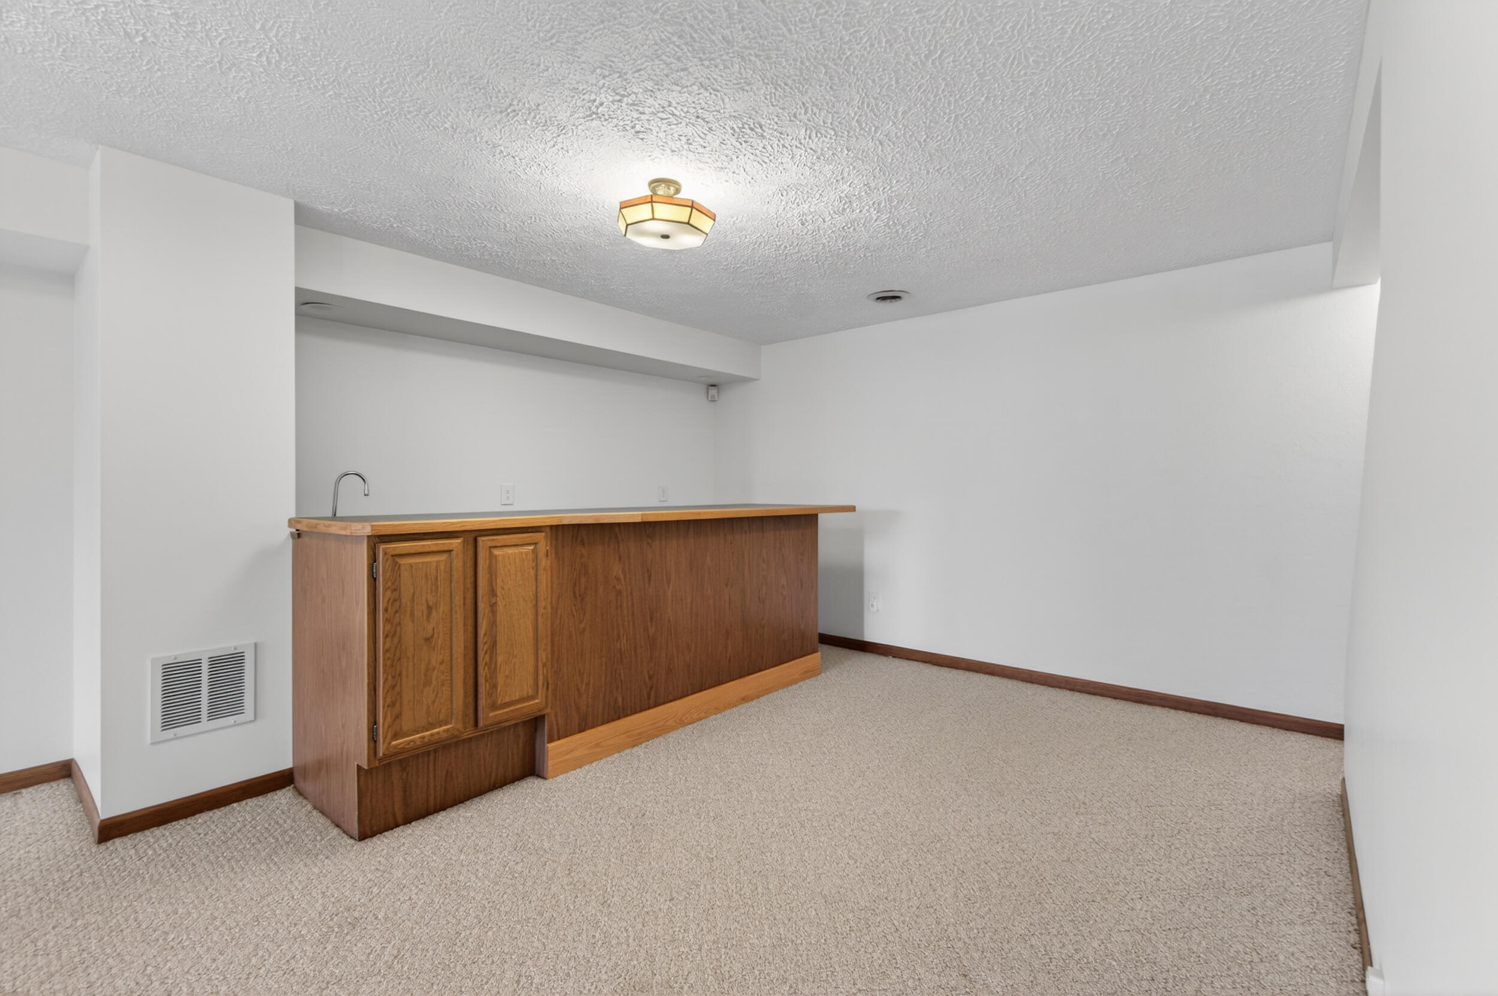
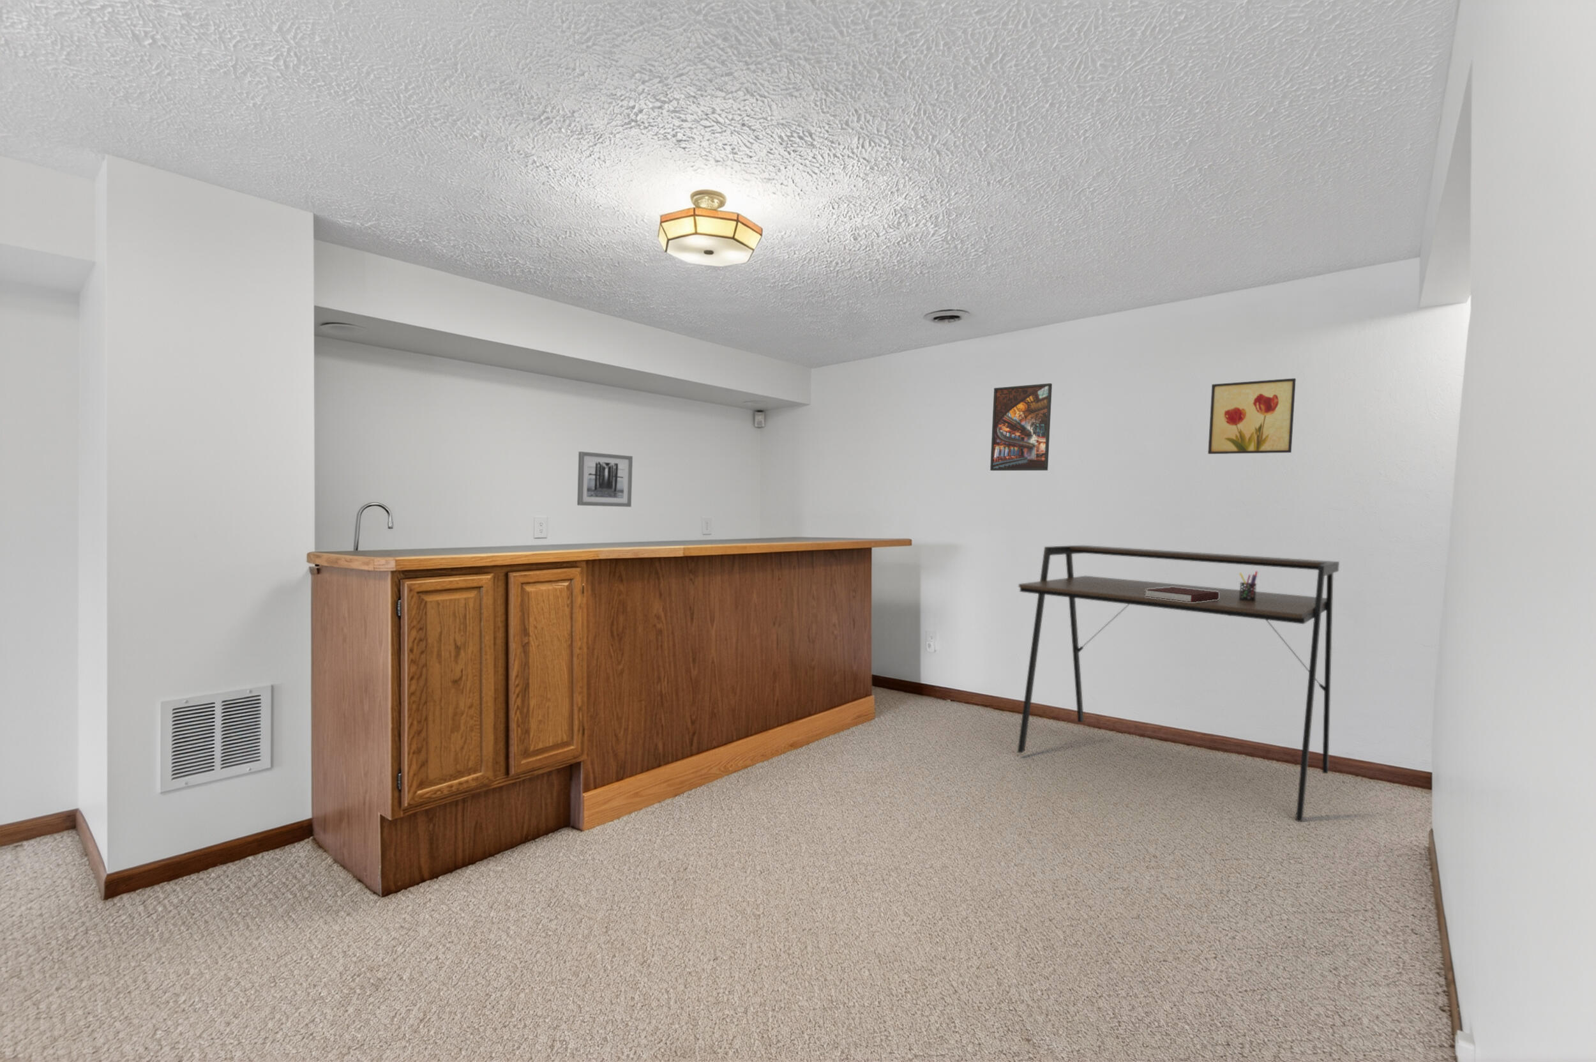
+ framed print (1020, 428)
+ notebook (1181, 594)
+ pen holder (1250, 584)
+ wall art (1251, 417)
+ desk (1175, 609)
+ wall art (605, 480)
